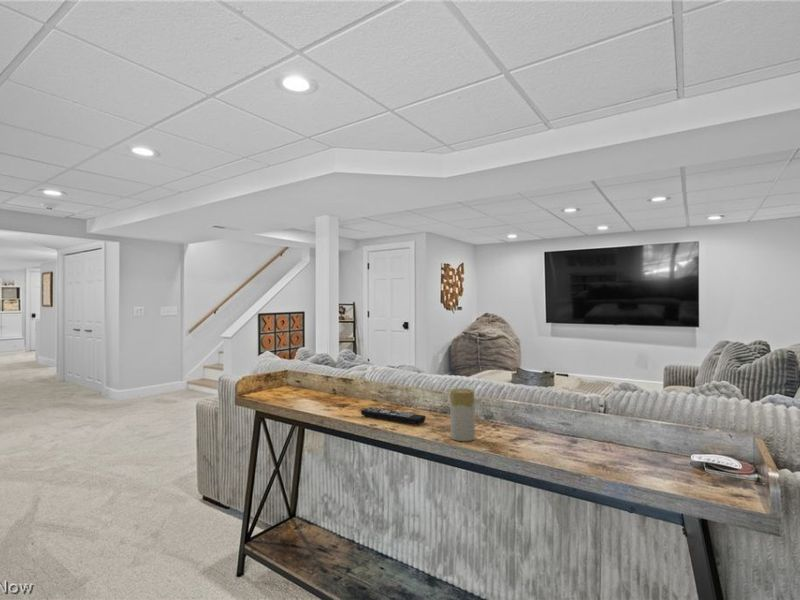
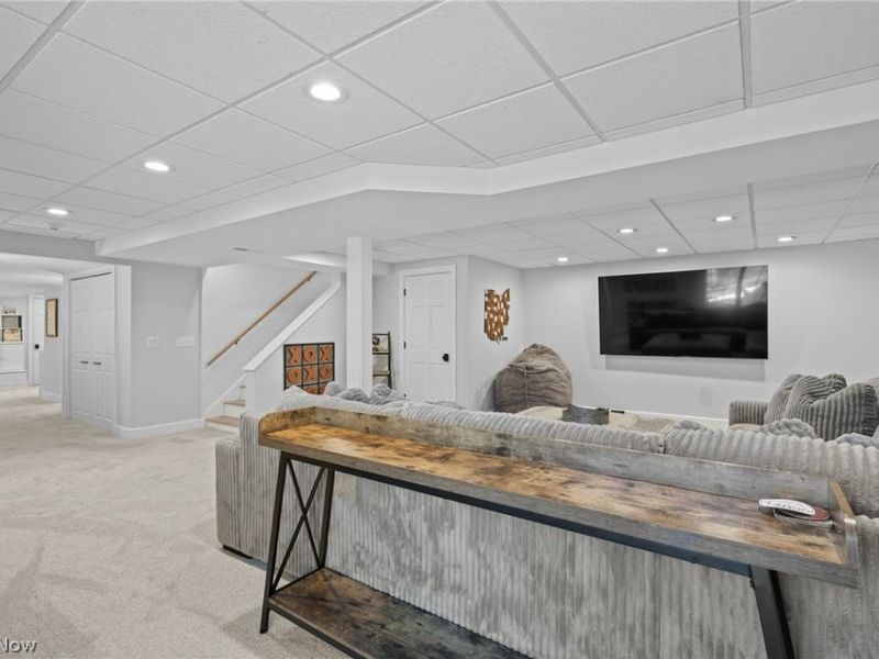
- candle (462, 413)
- remote control (392, 415)
